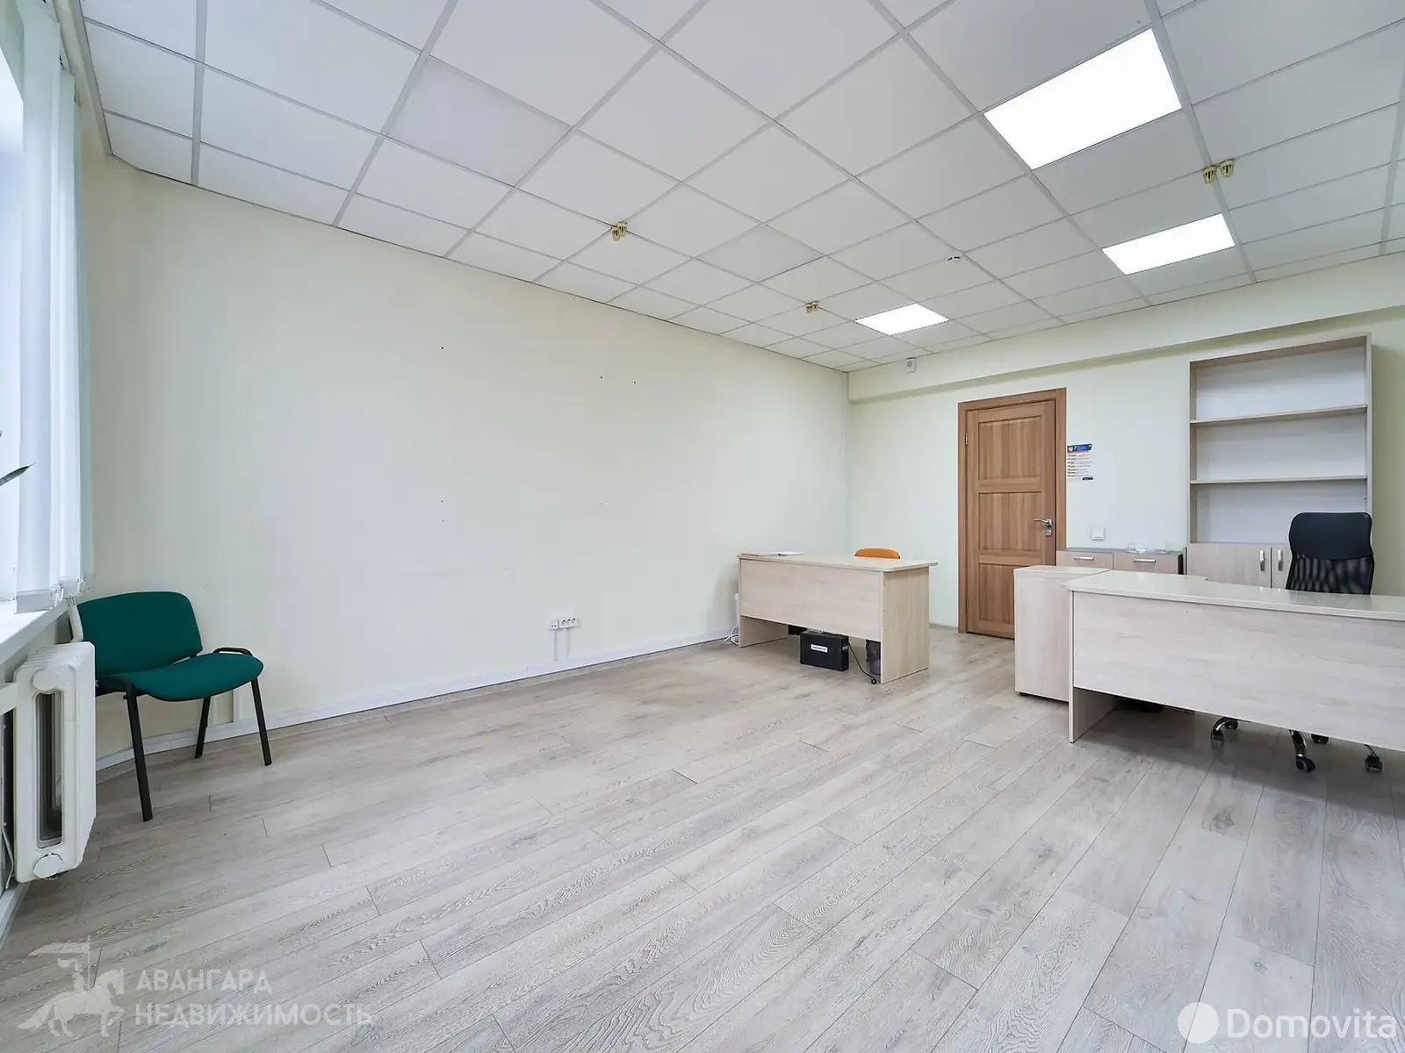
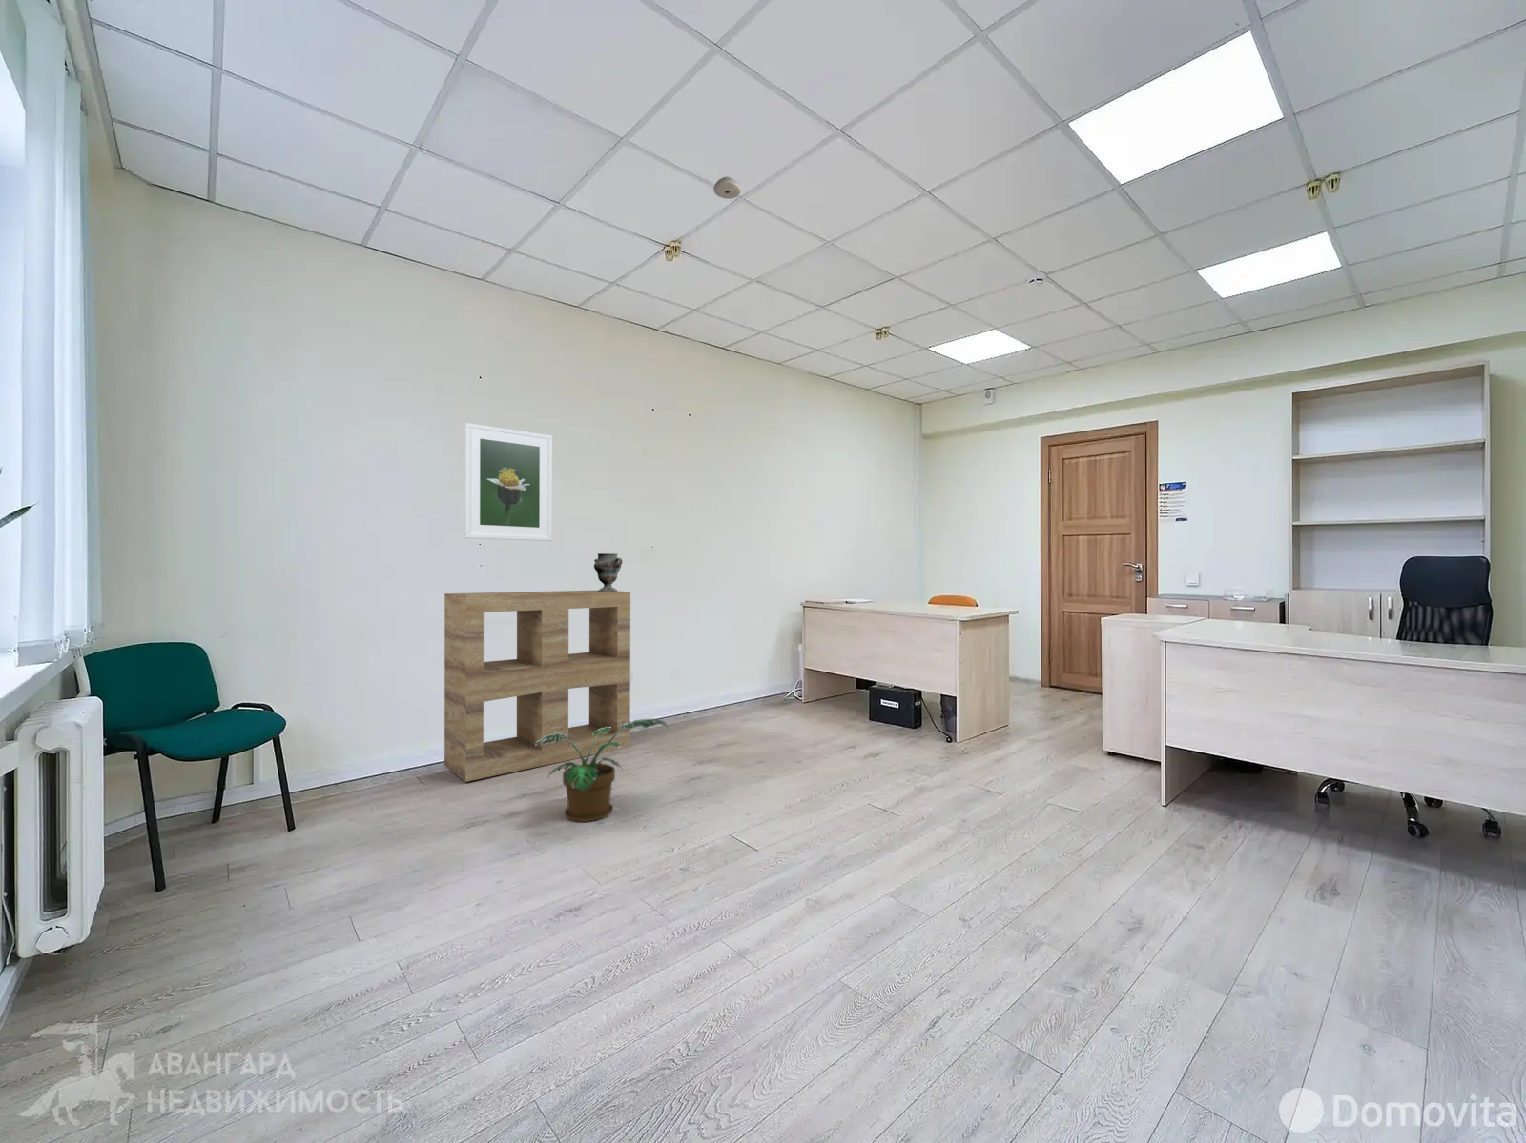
+ shelving unit (542, 674)
+ decorative vase (608, 572)
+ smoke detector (727, 185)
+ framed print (511, 484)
+ potted plant (598, 768)
